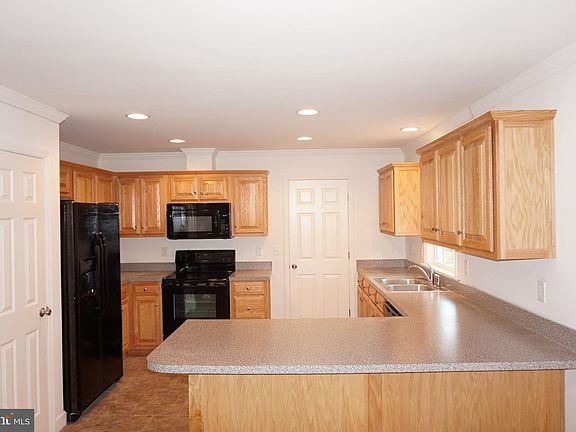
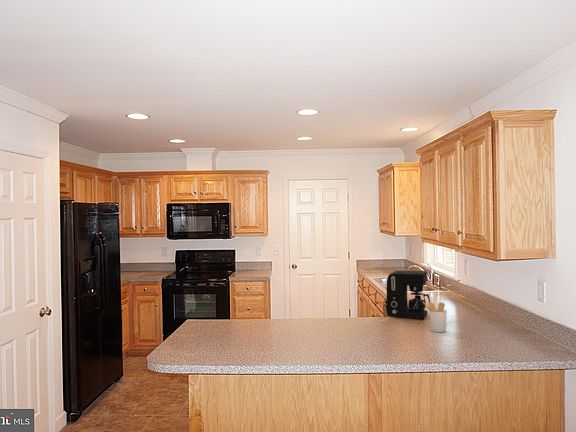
+ utensil holder (434, 315)
+ coffee maker (411, 293)
